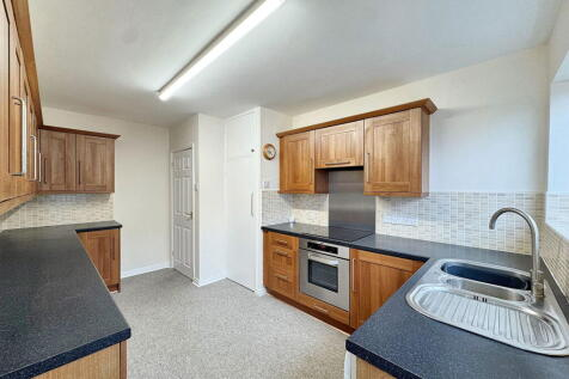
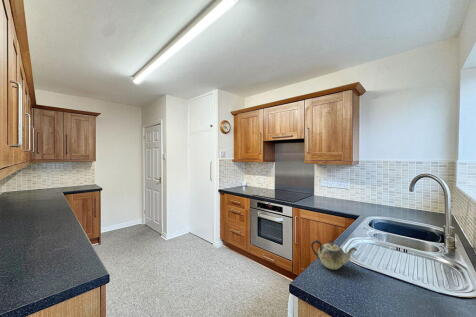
+ teapot (333, 253)
